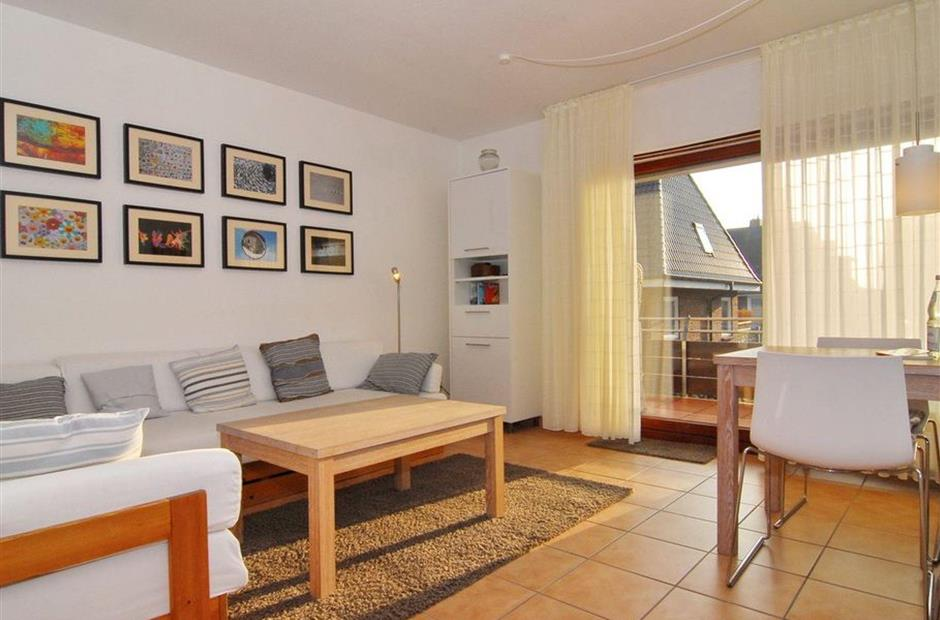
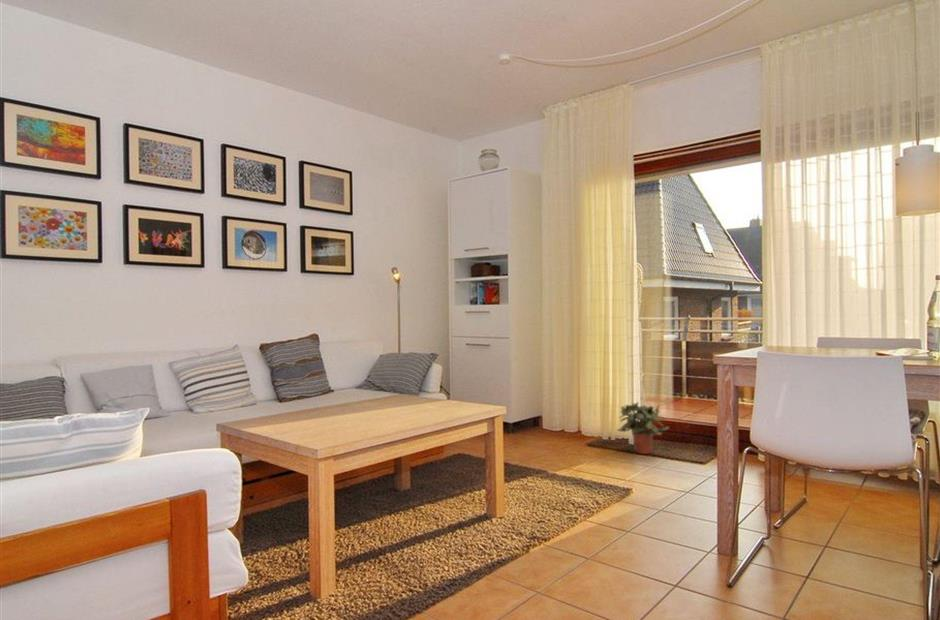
+ potted plant (643, 426)
